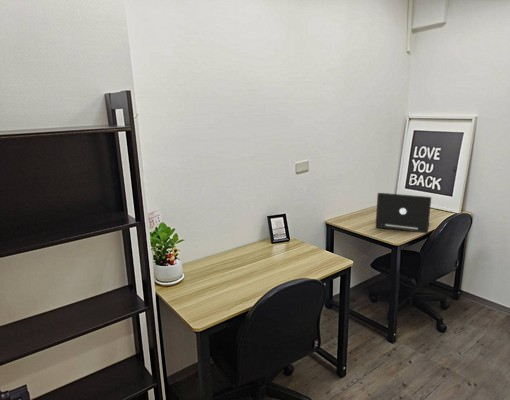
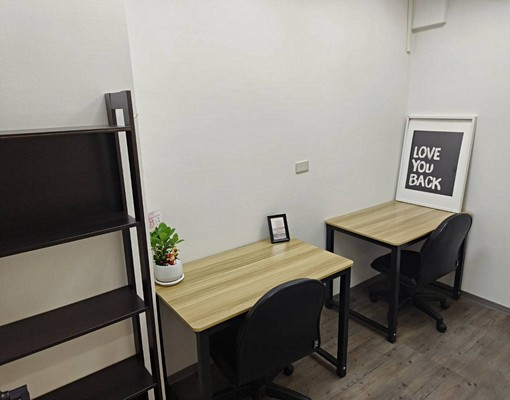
- laptop (403, 208)
